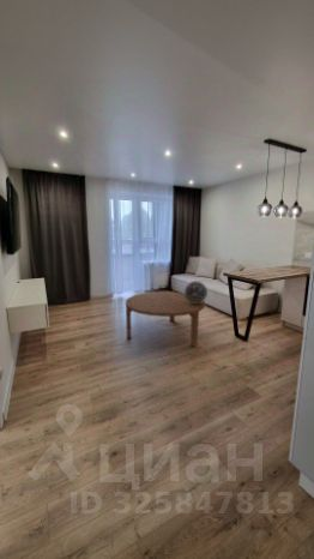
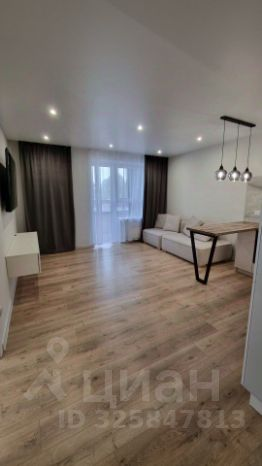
- coffee table (164, 315)
- reflective sphere (195, 291)
